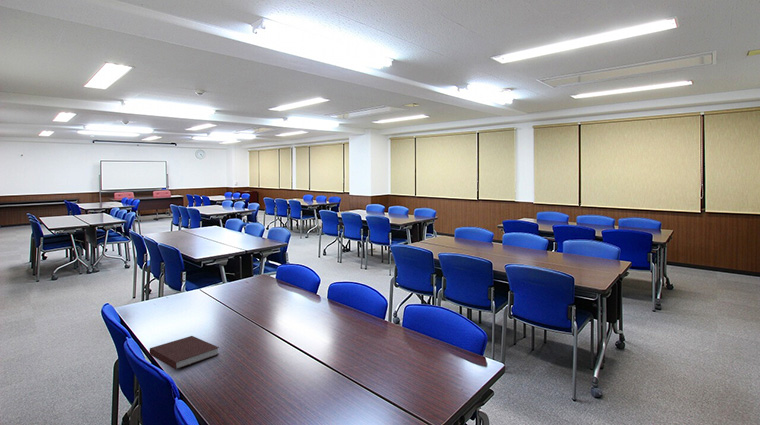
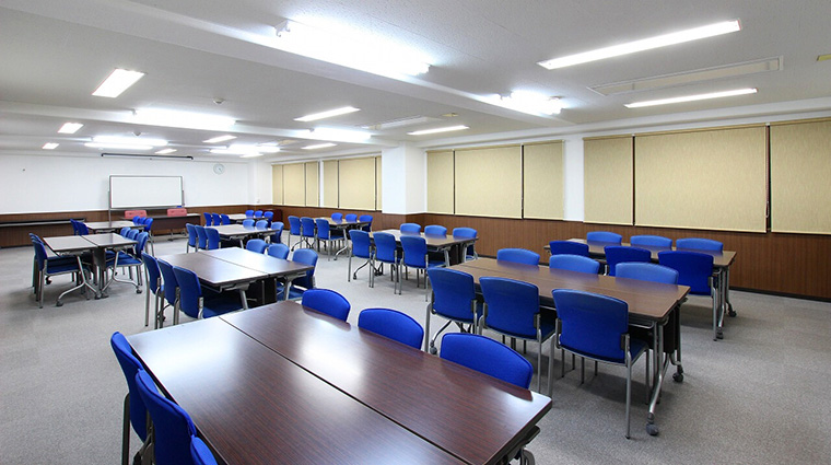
- notebook (184, 351)
